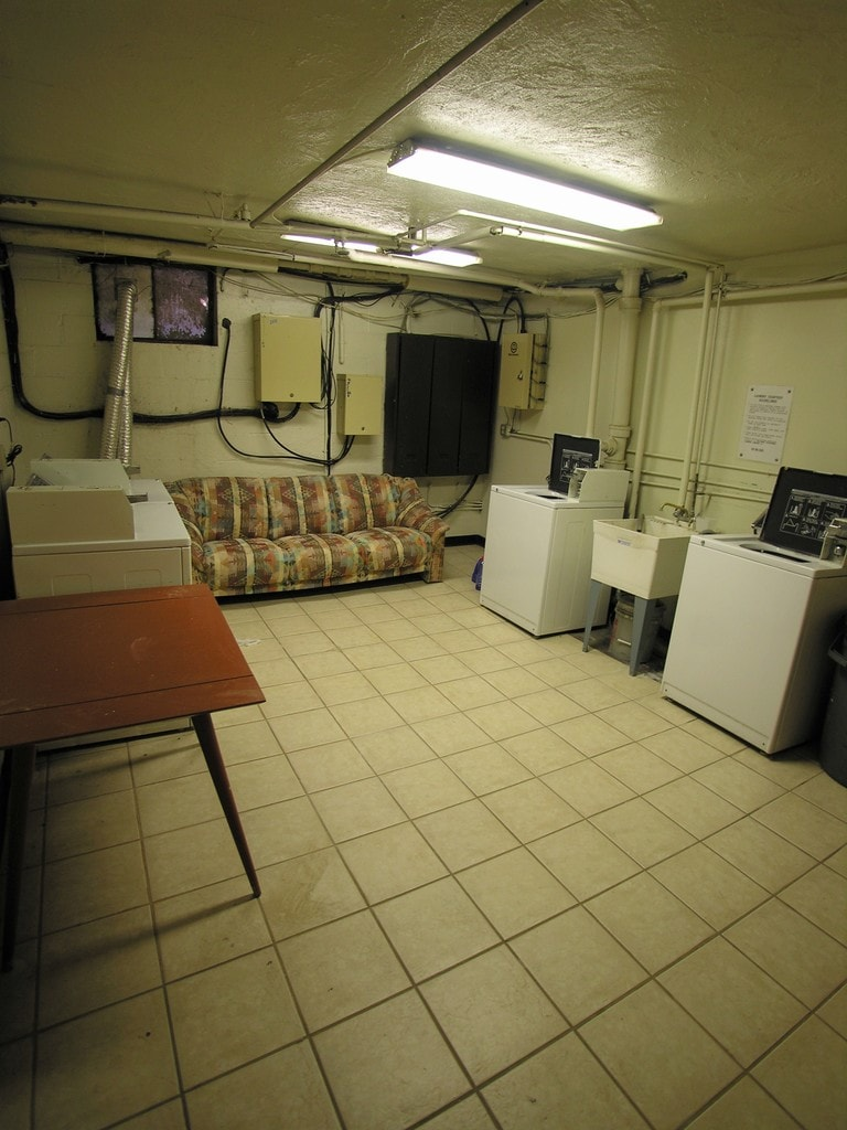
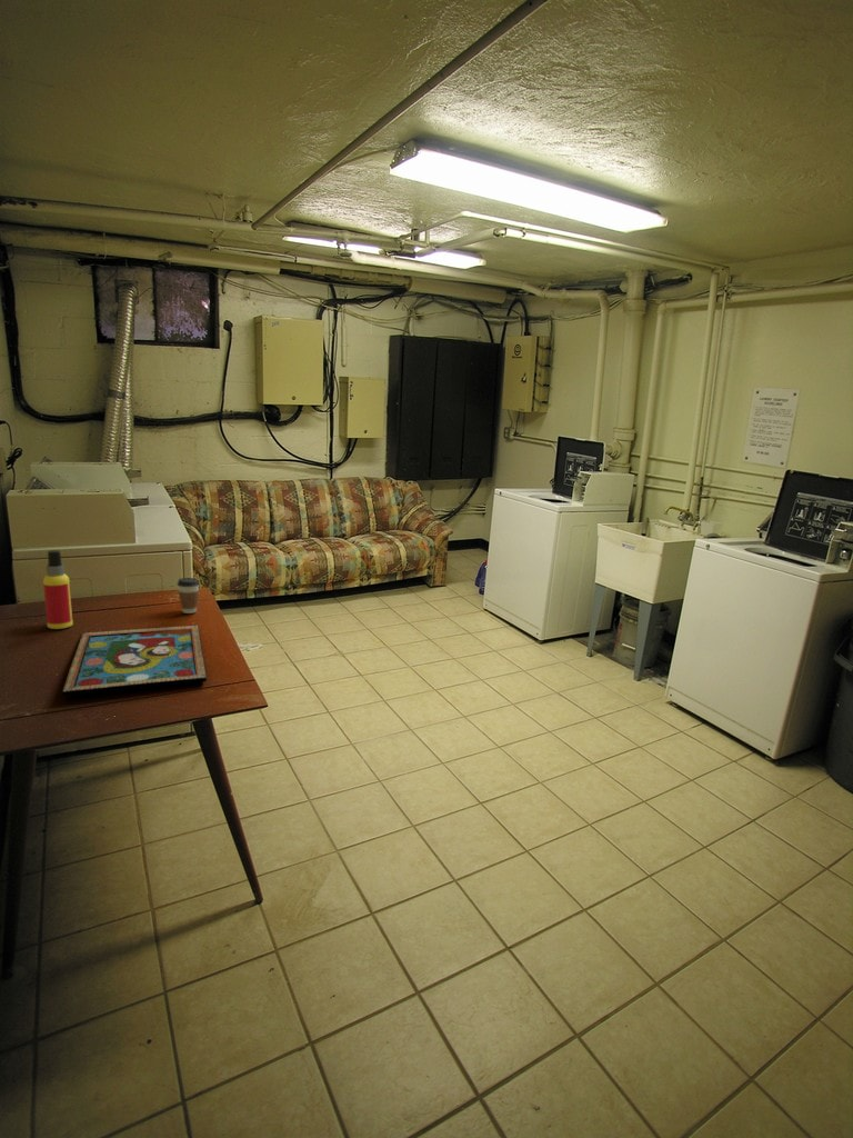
+ framed painting (140, 655)
+ spray bottle (57, 589)
+ coffee cup (188, 596)
